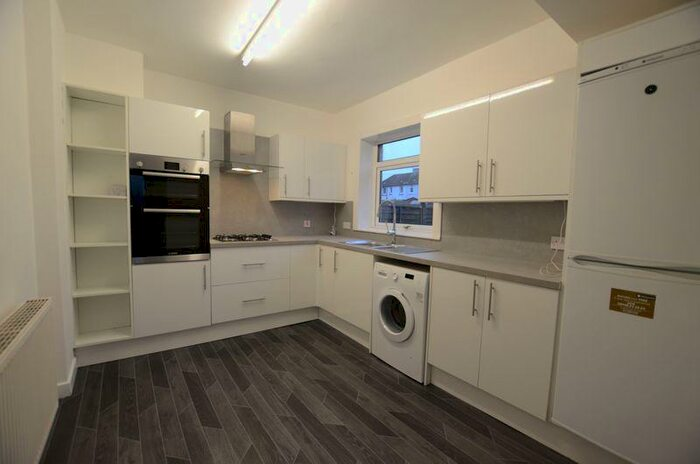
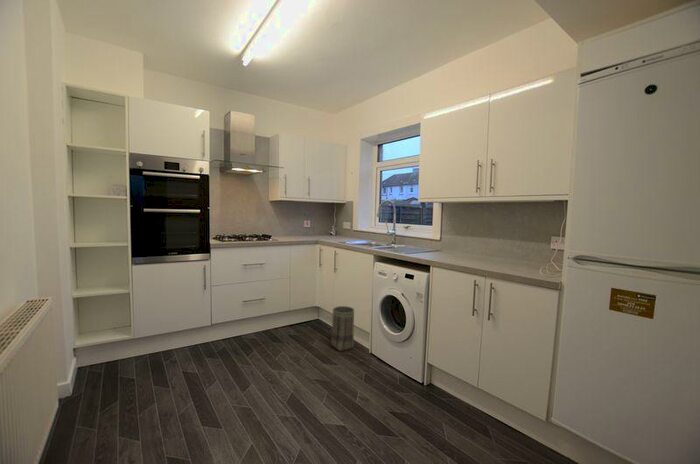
+ basket (342, 327)
